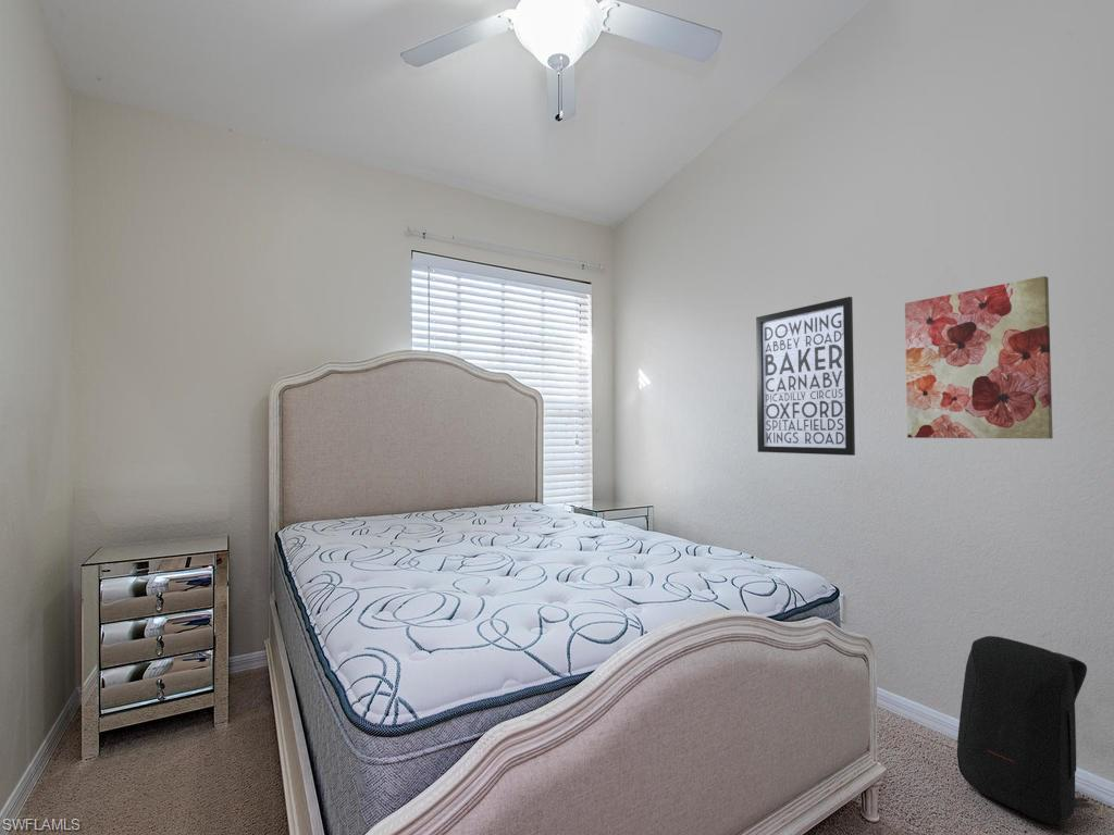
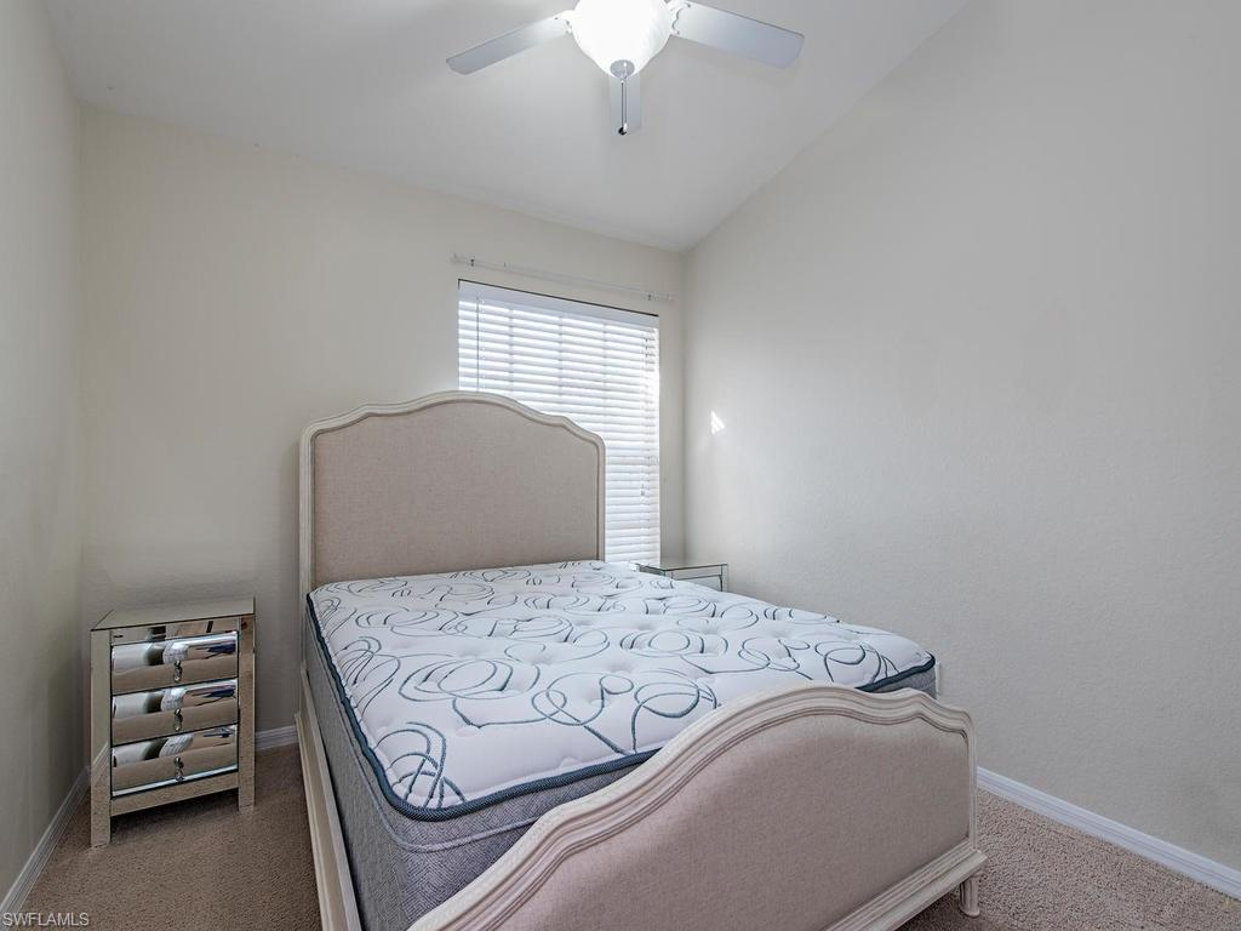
- wall art (801, 379)
- wall art (971, 364)
- backpack (1020, 721)
